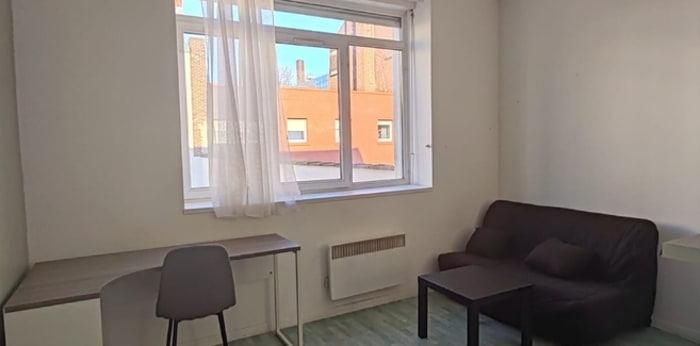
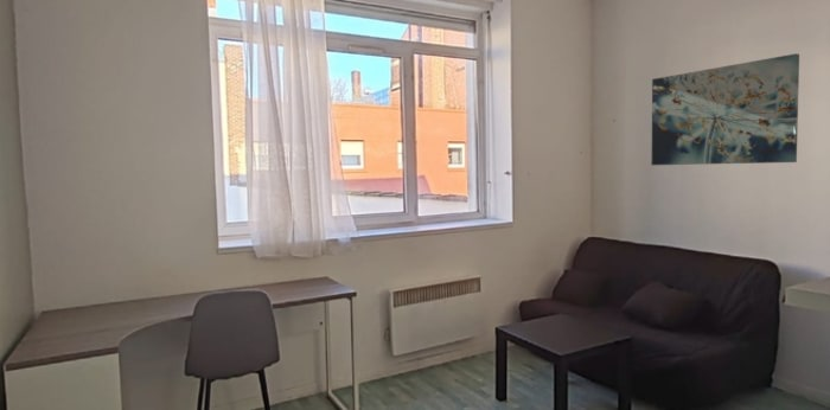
+ wall art (716, 116)
